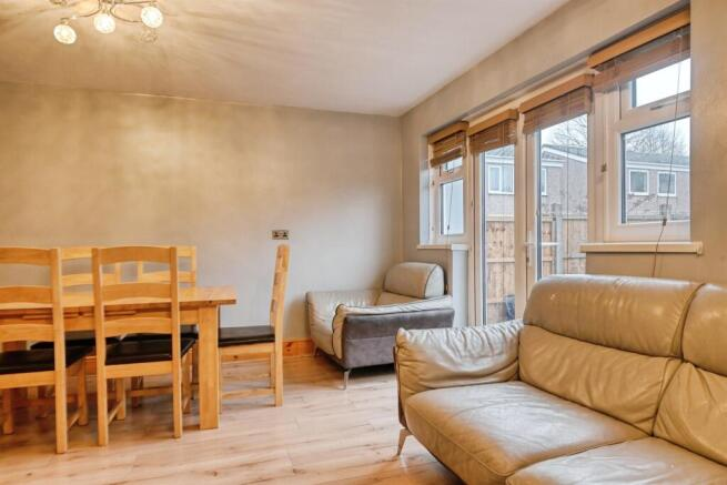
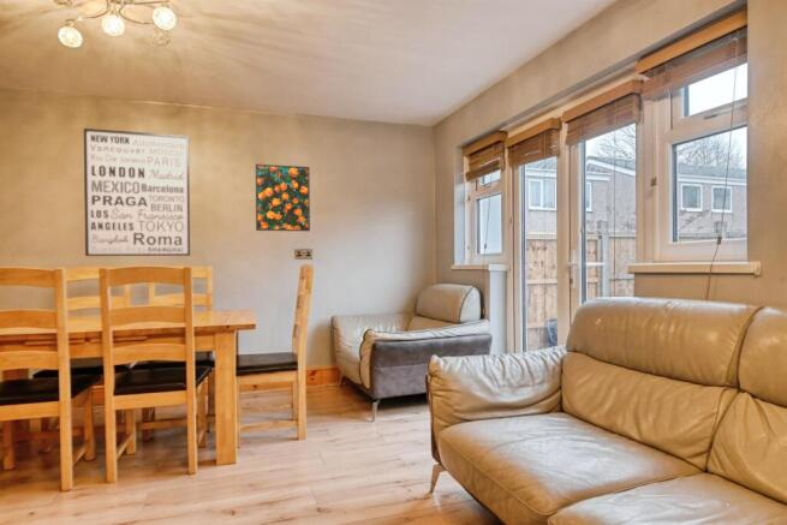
+ wall art (138, 193)
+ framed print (282, 198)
